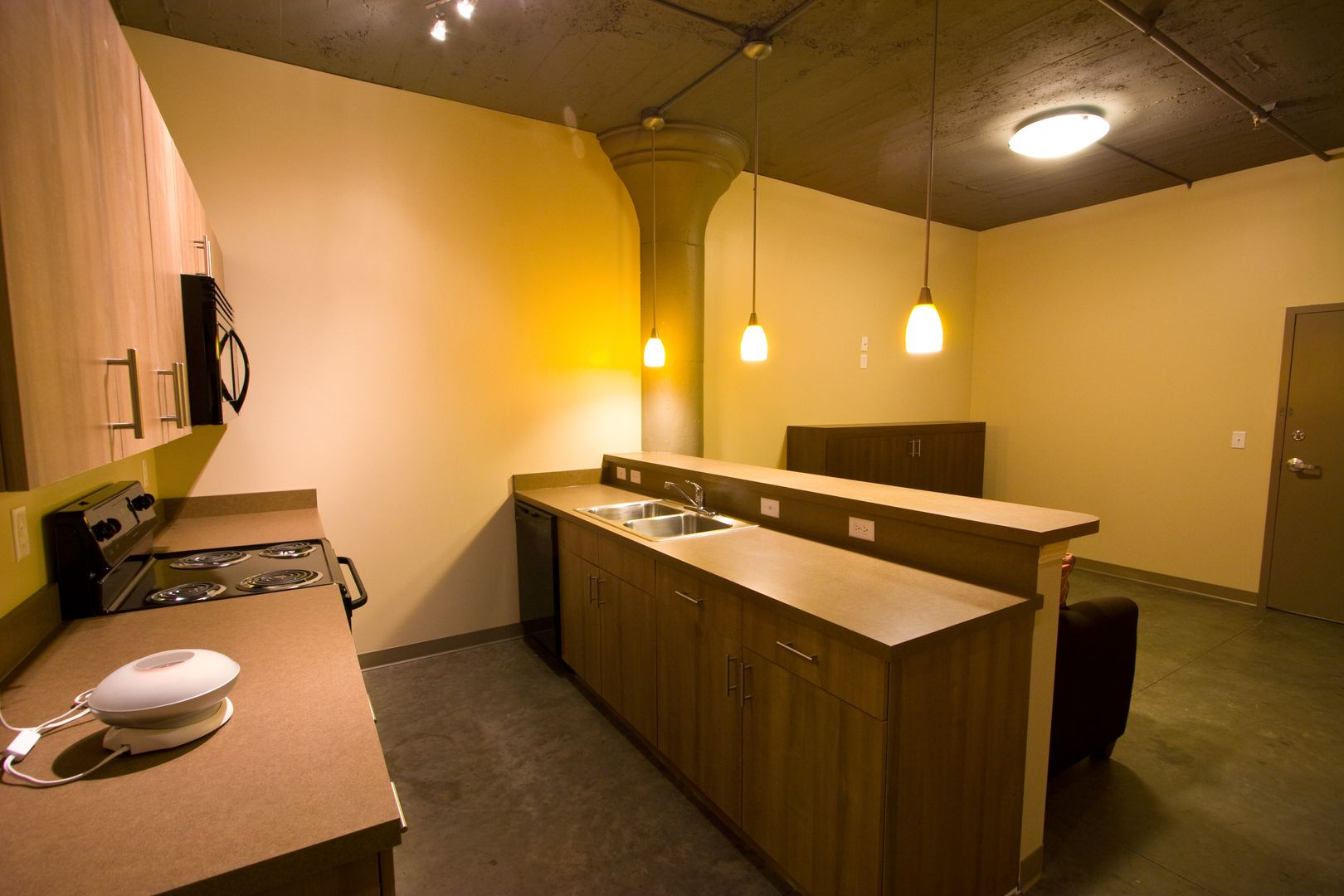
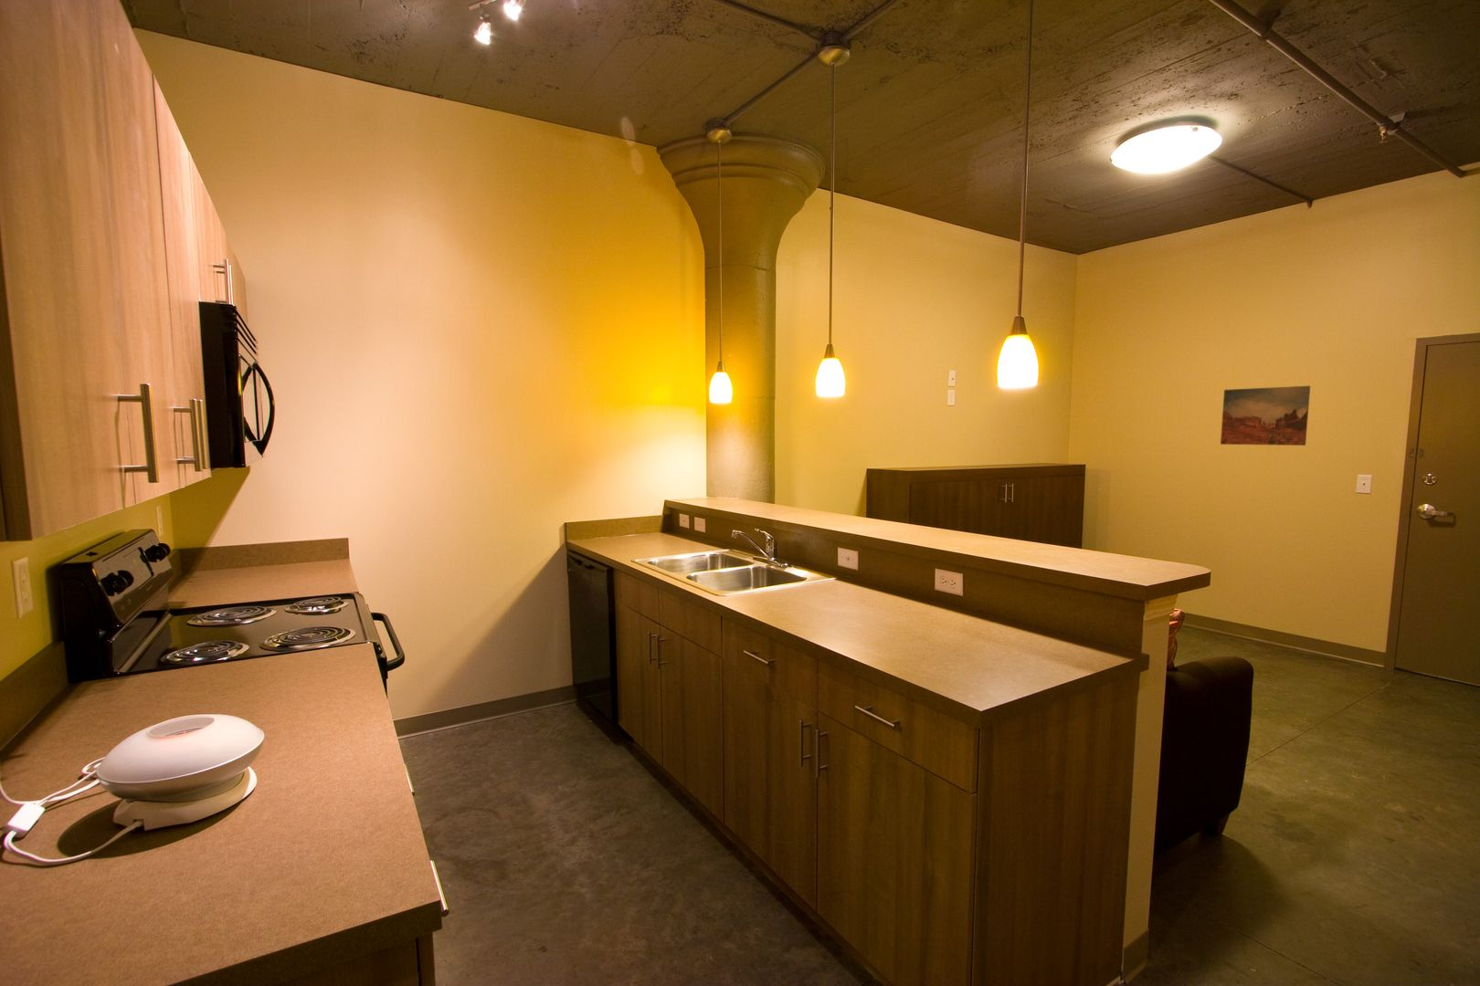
+ wall art (1263, 416)
